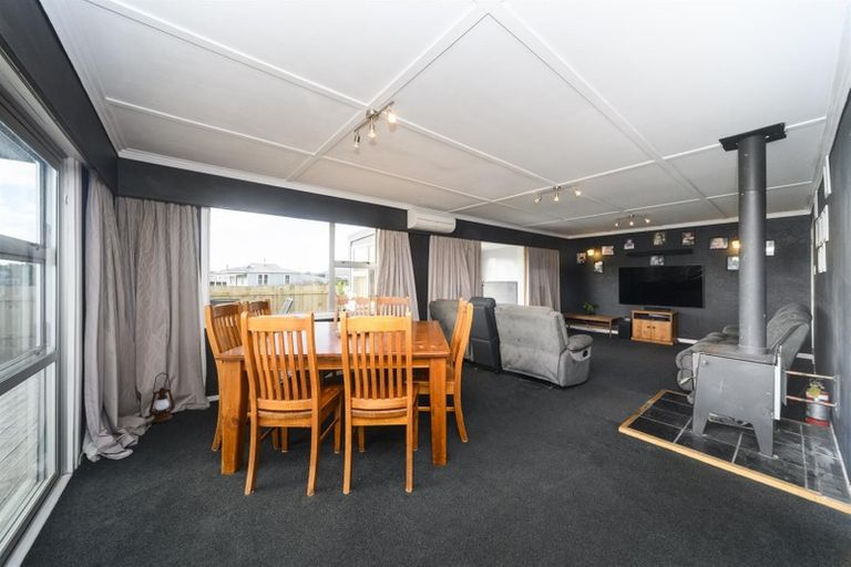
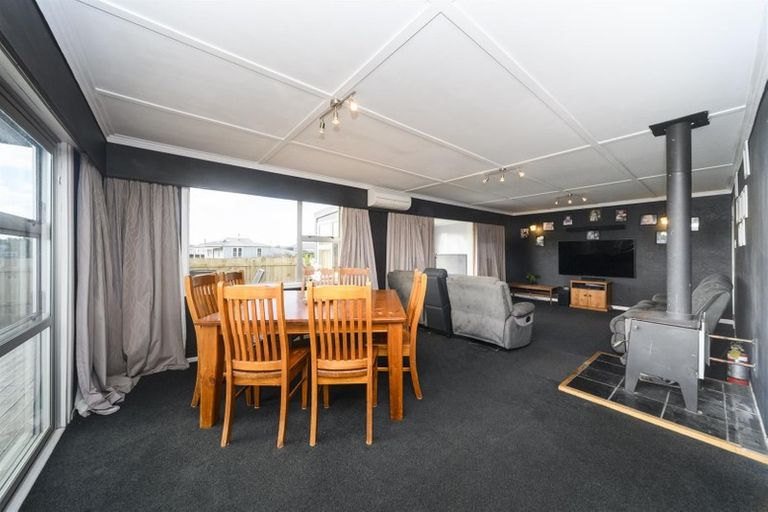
- lantern (162, 395)
